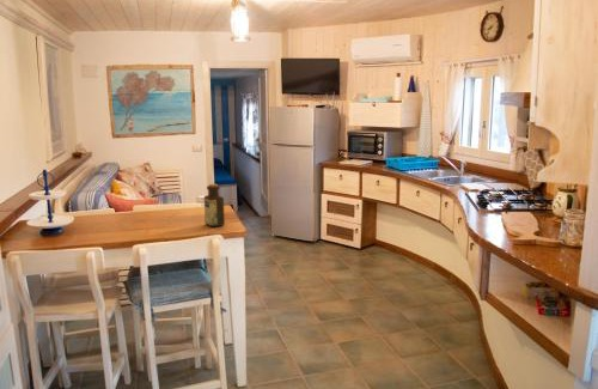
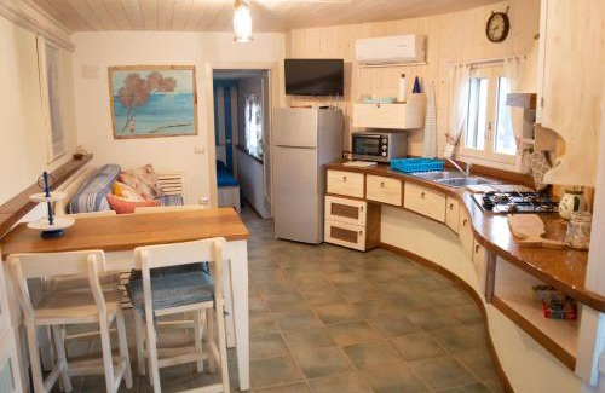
- bottle (213, 205)
